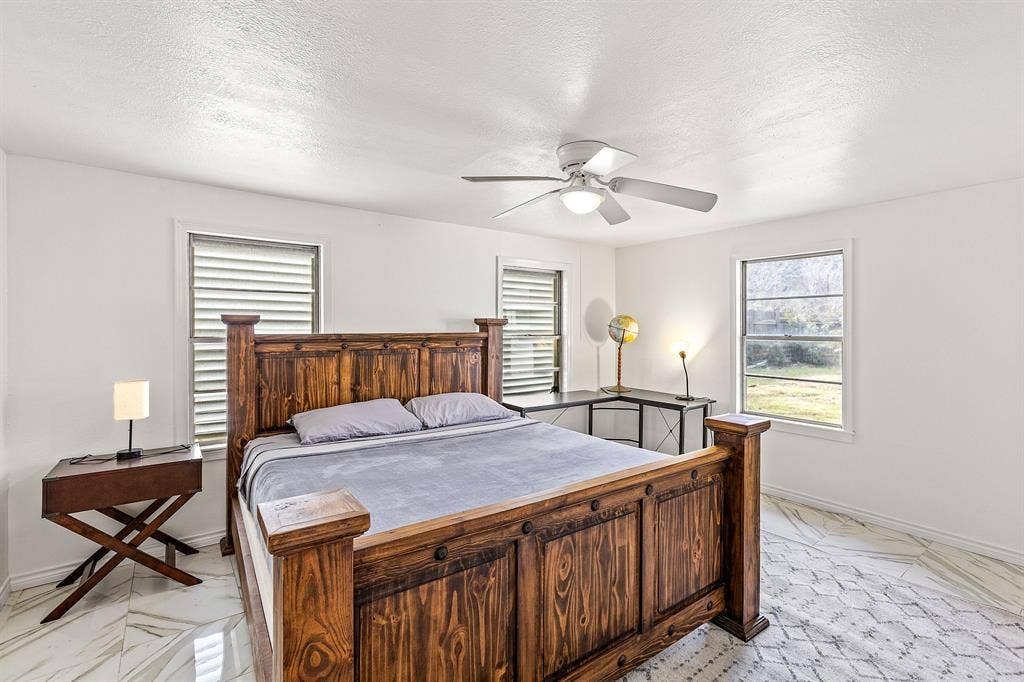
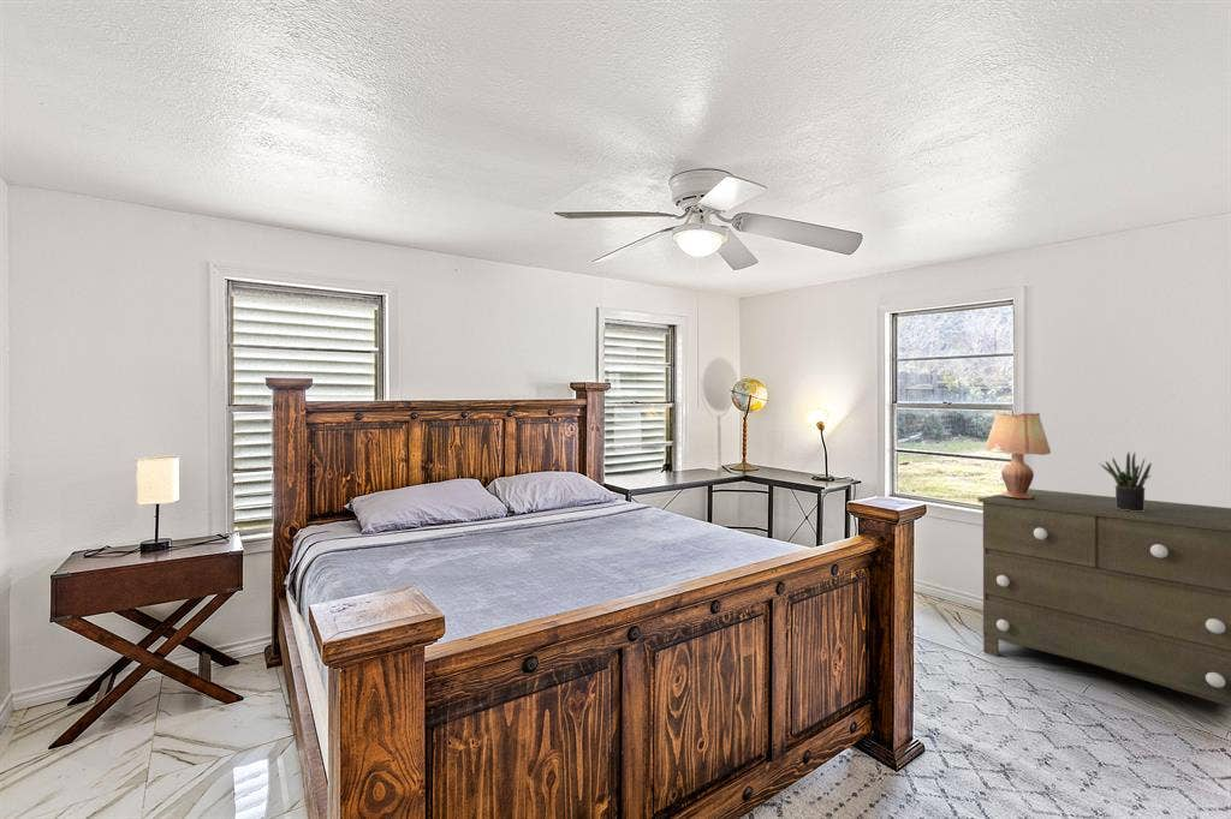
+ potted plant (1125, 479)
+ dresser (1117, 588)
+ lamp (1016, 454)
